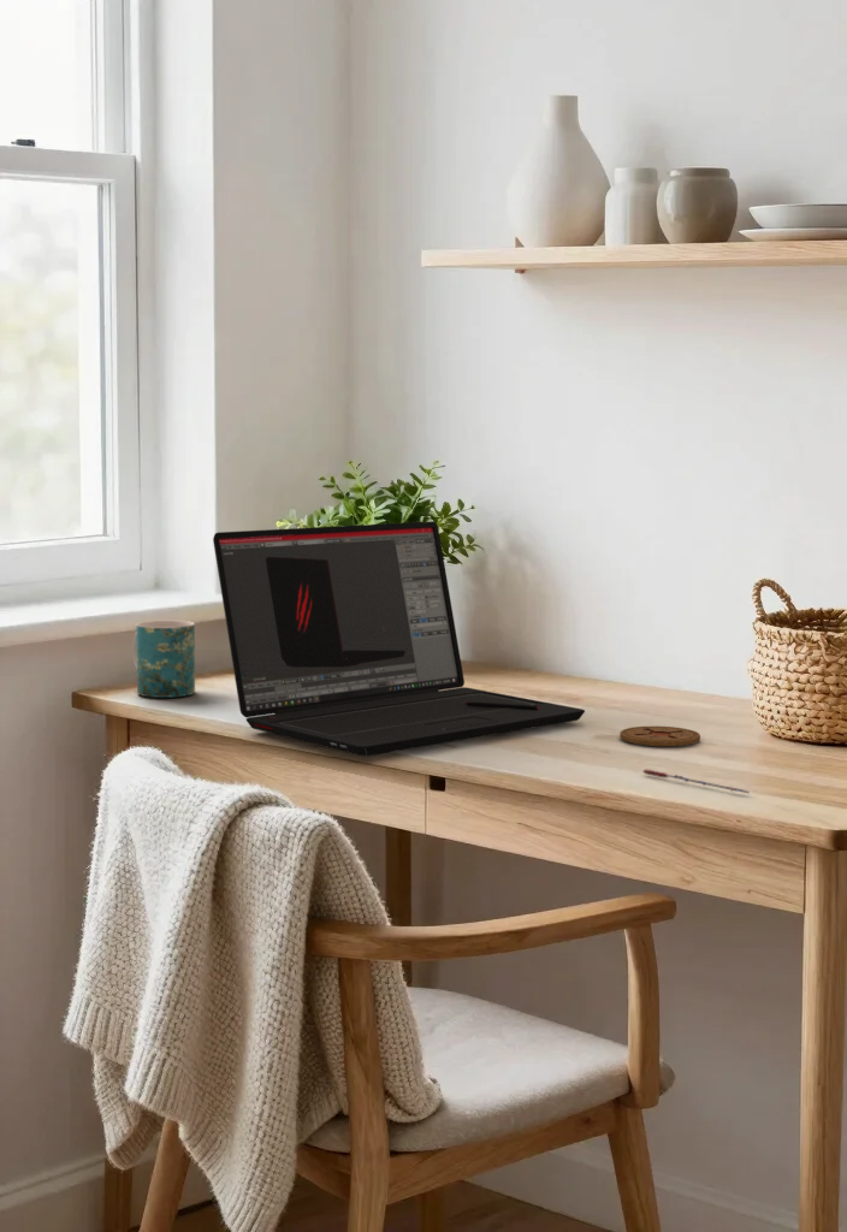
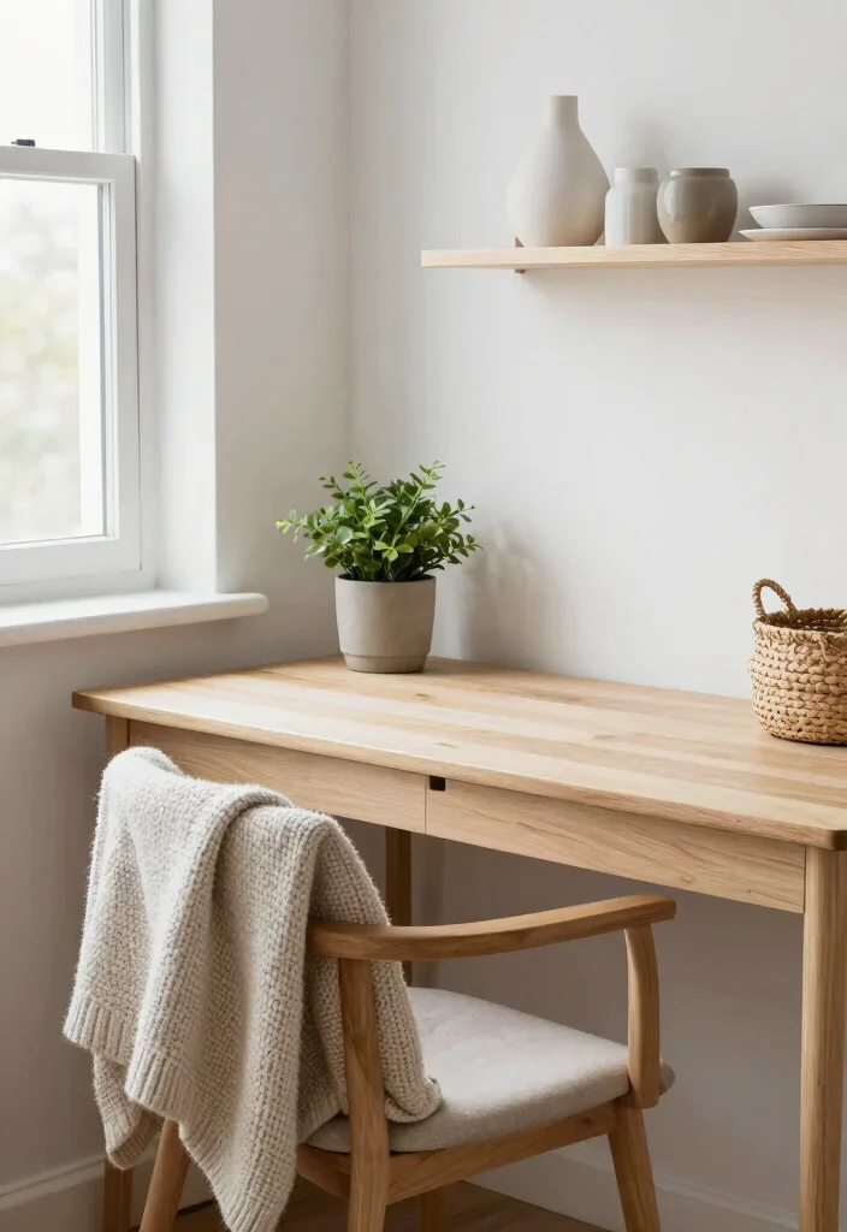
- laptop (401, 628)
- mug (159, 656)
- coaster (659, 735)
- pen (694, 781)
